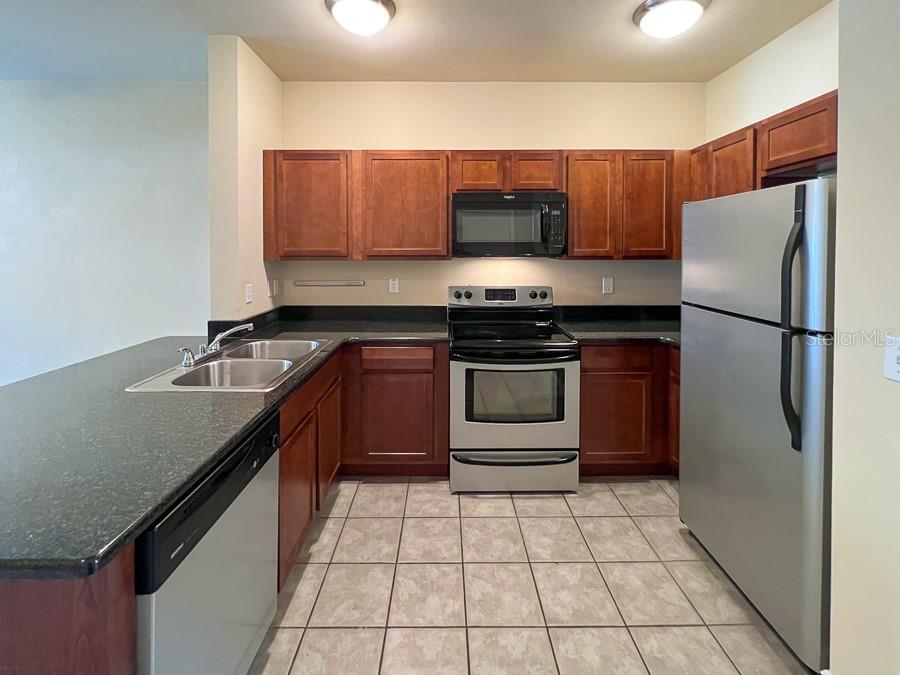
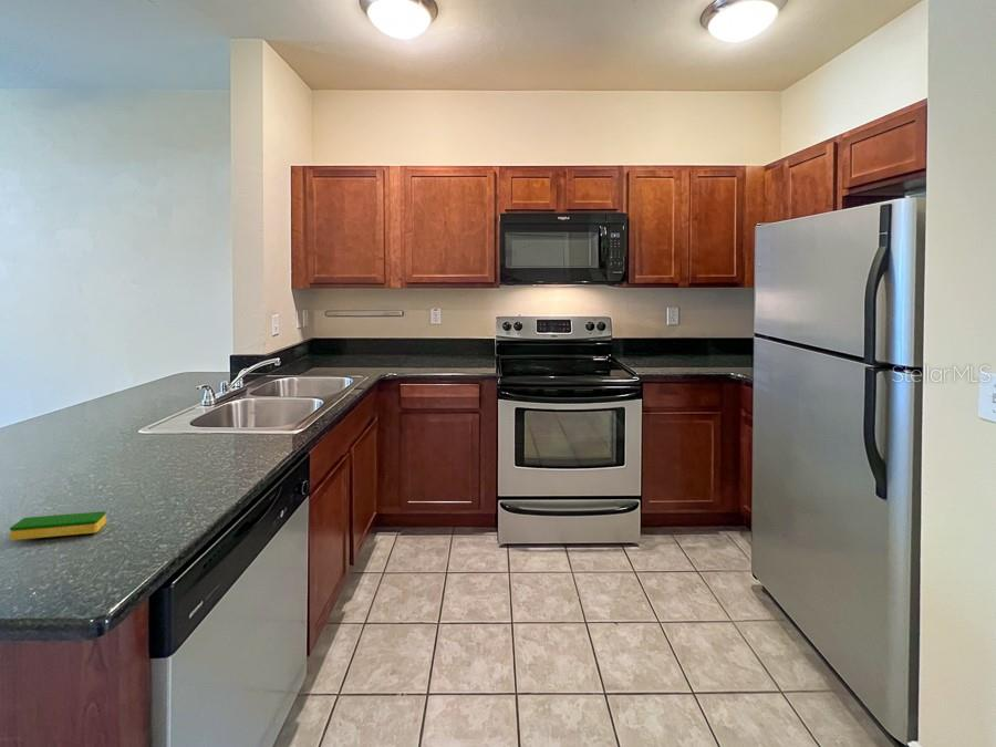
+ dish sponge (60, 525)
